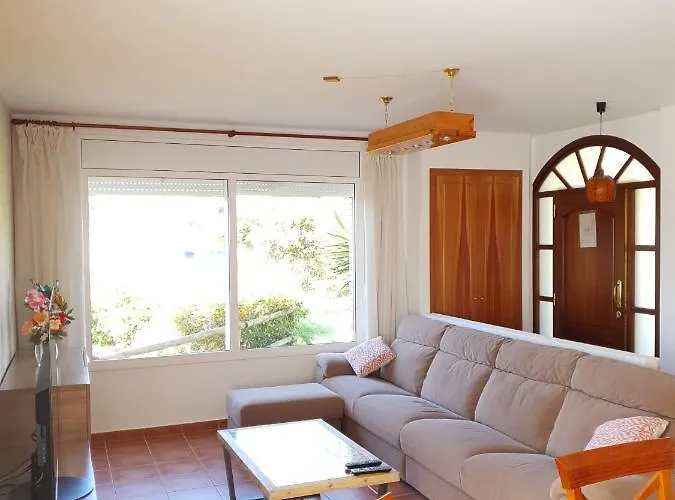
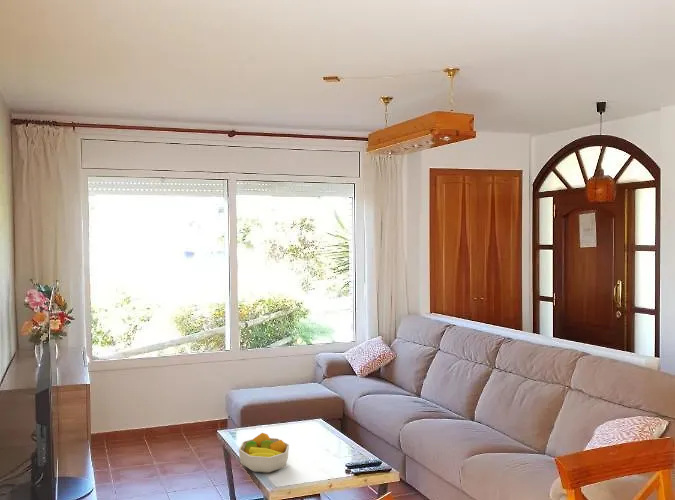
+ fruit bowl (264, 451)
